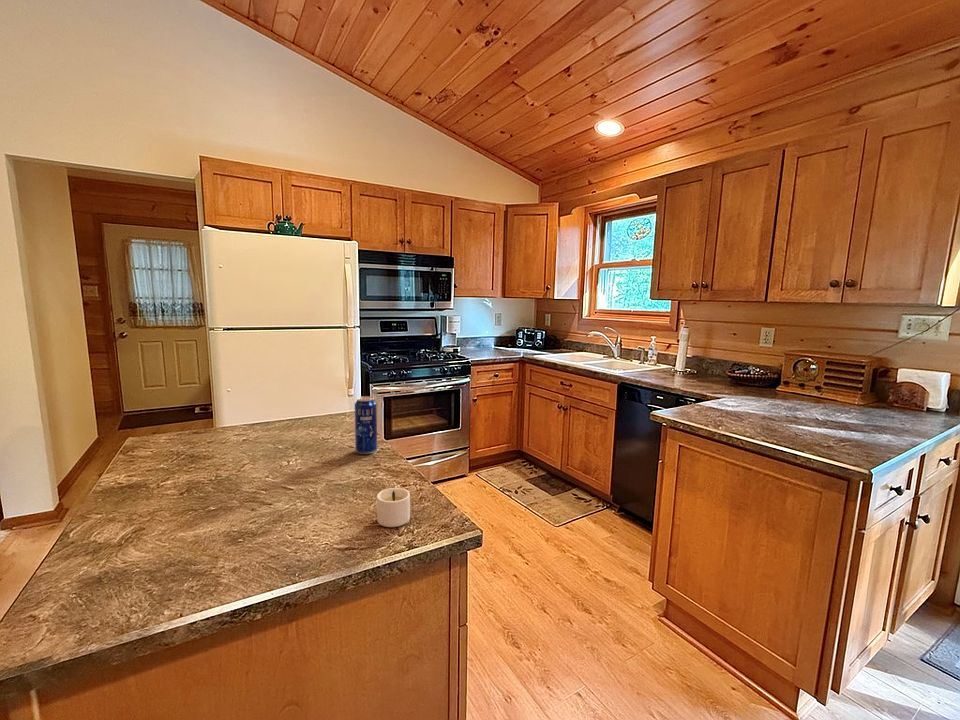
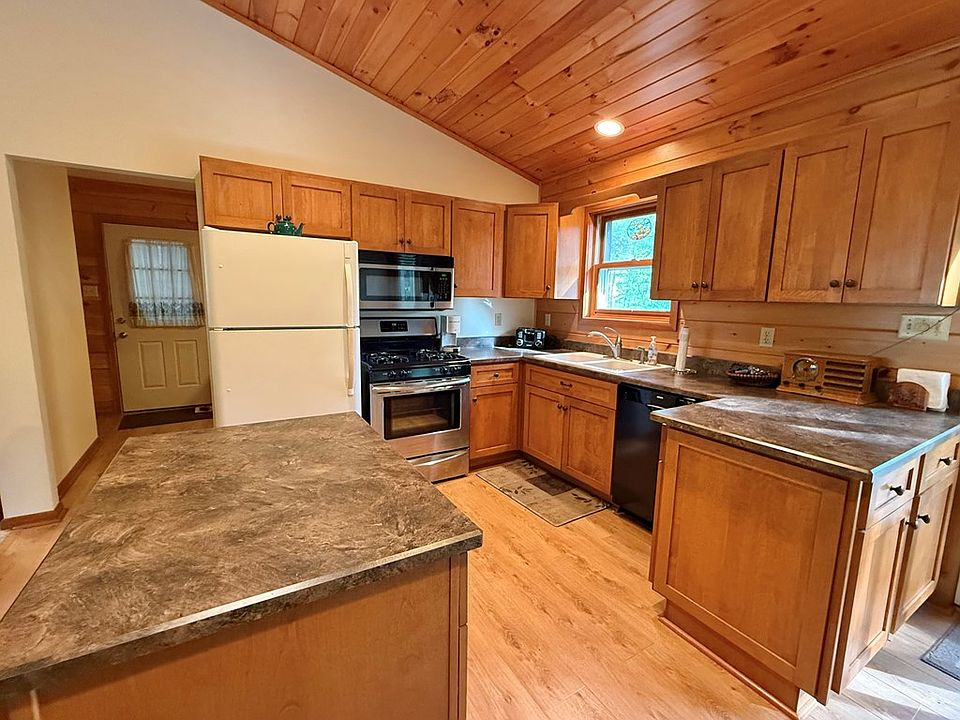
- candle (385, 506)
- beverage can (366, 424)
